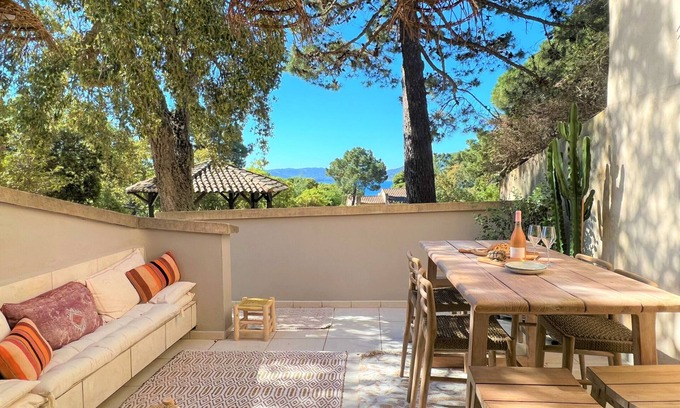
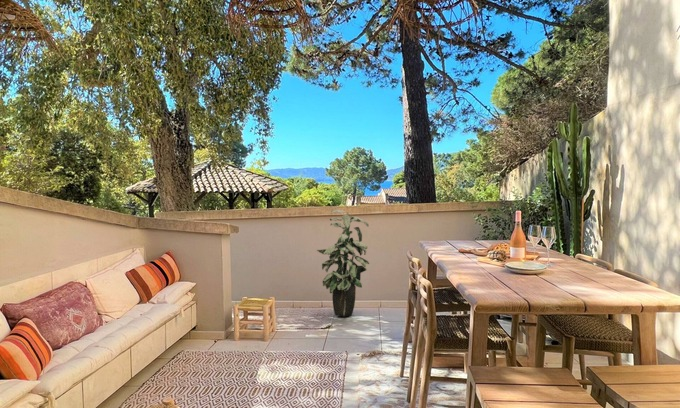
+ indoor plant (342, 262)
